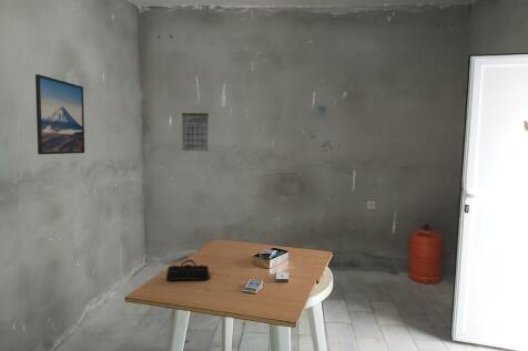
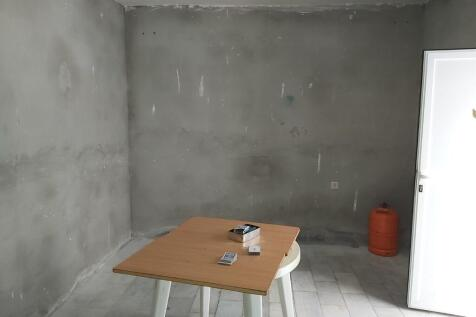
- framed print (62, 117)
- calendar (194, 127)
- pencil case (187, 269)
